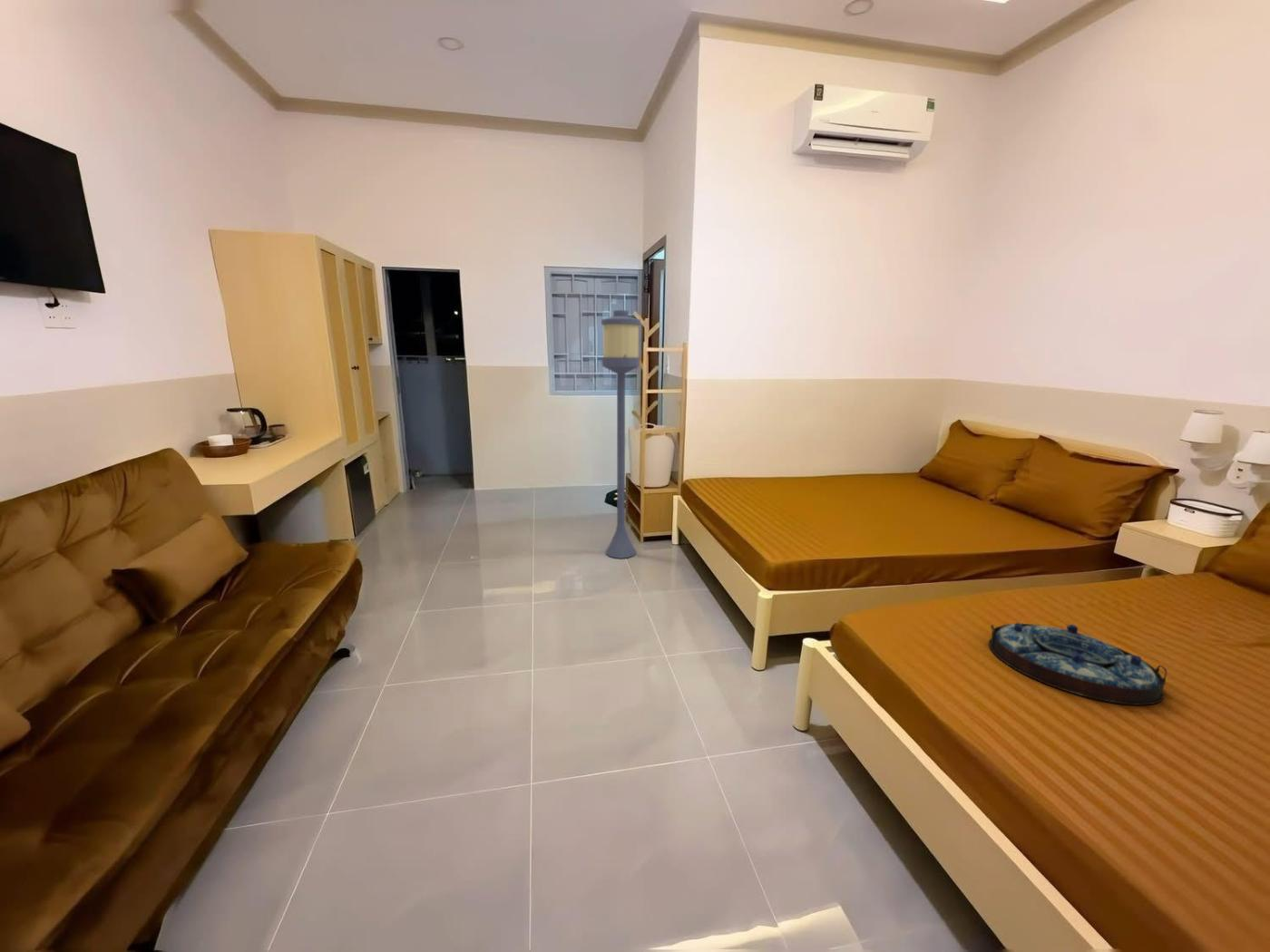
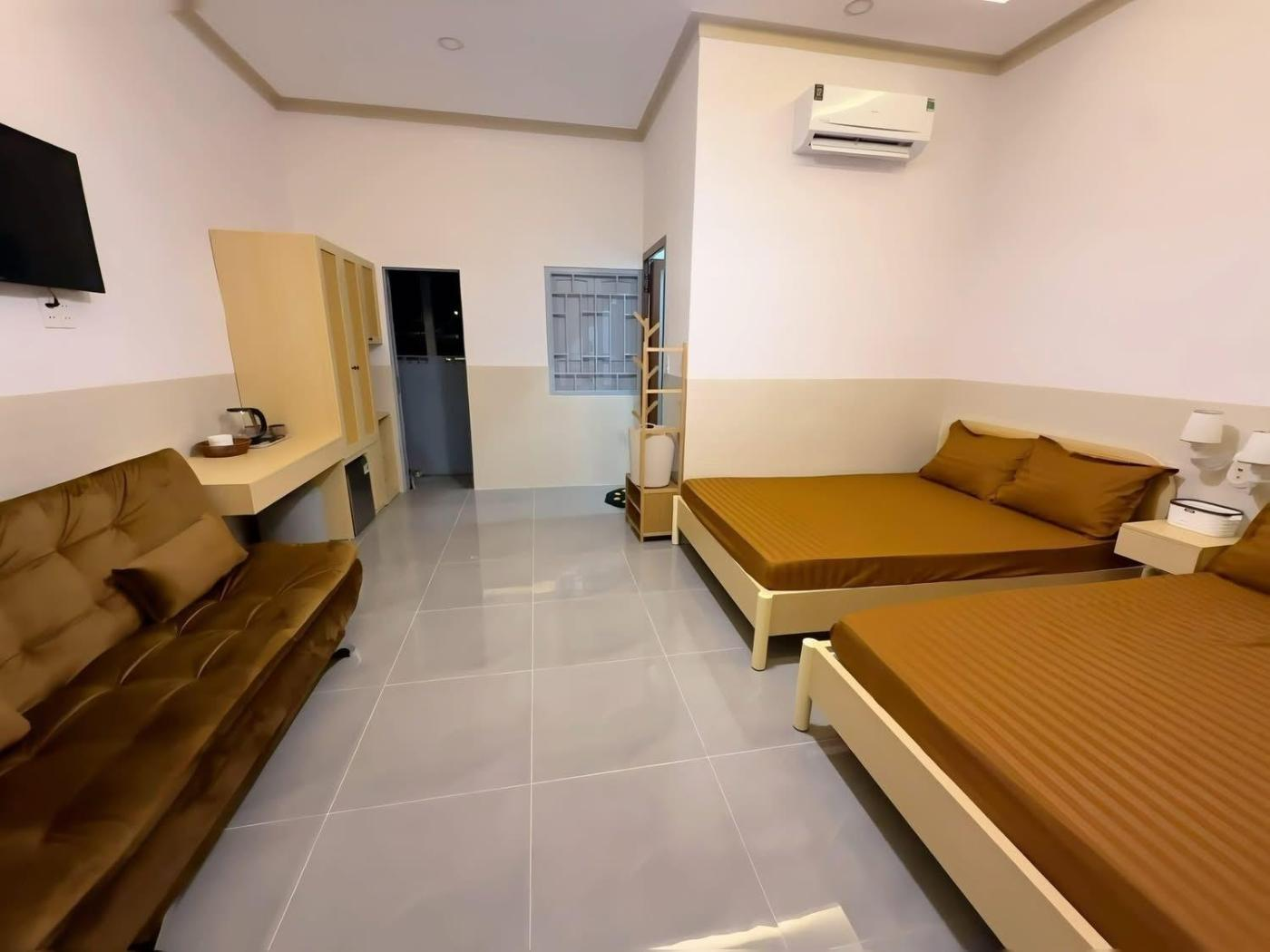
- serving tray (1071, 652)
- floor lamp (620, 438)
